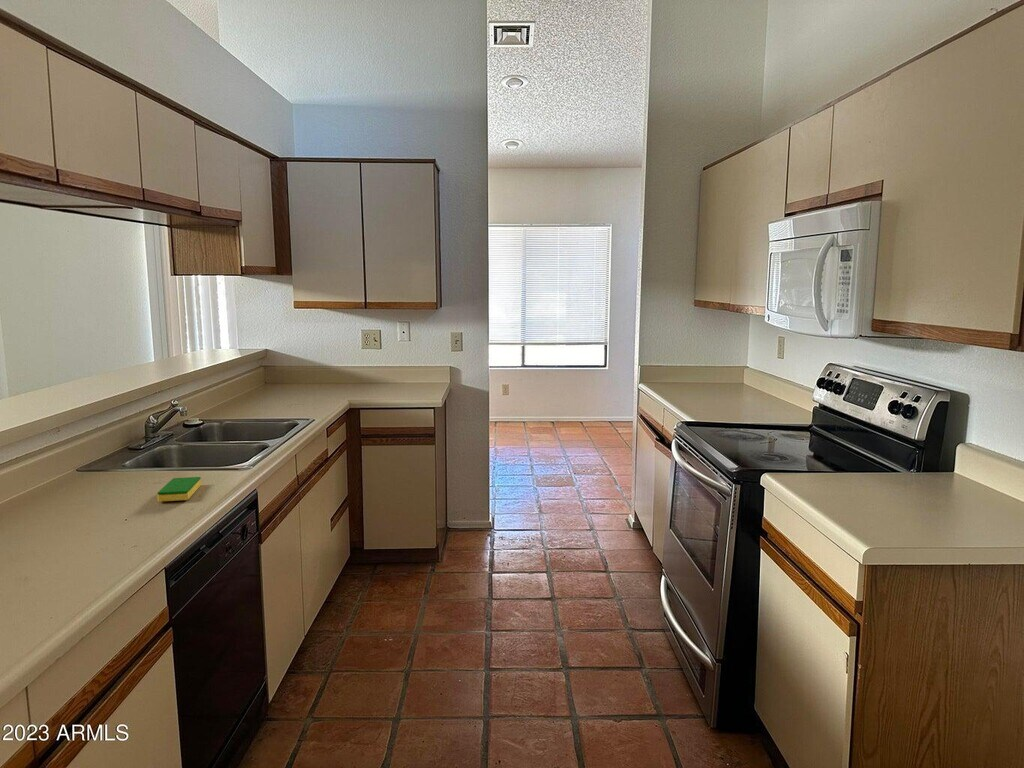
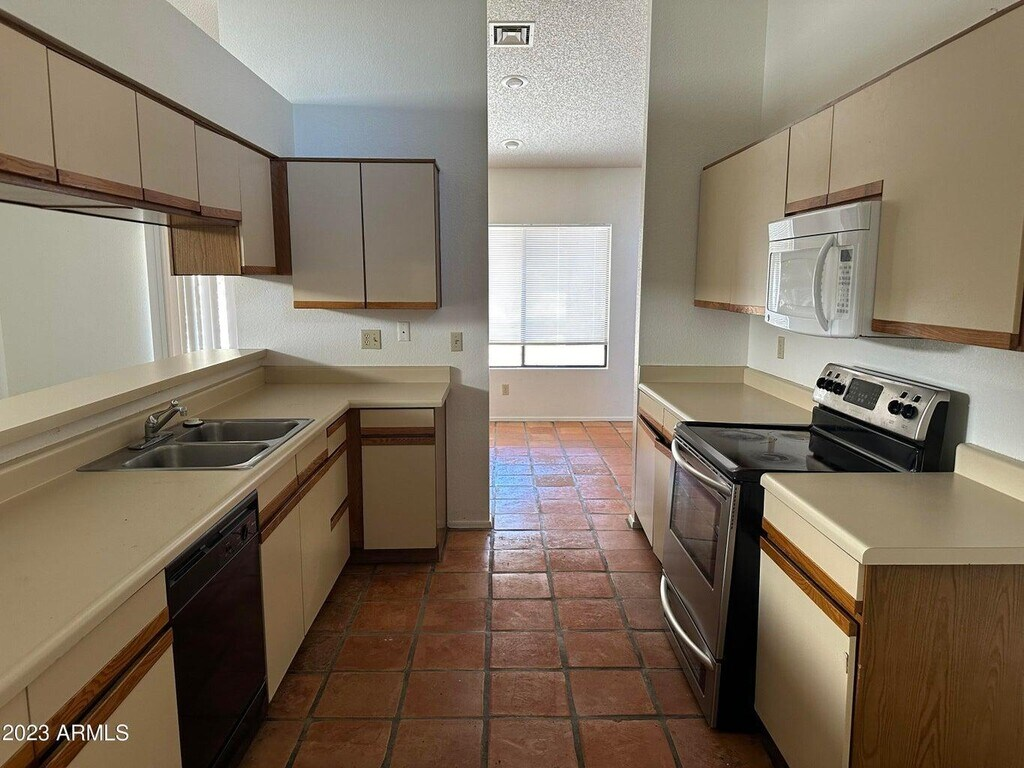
- dish sponge (180, 488)
